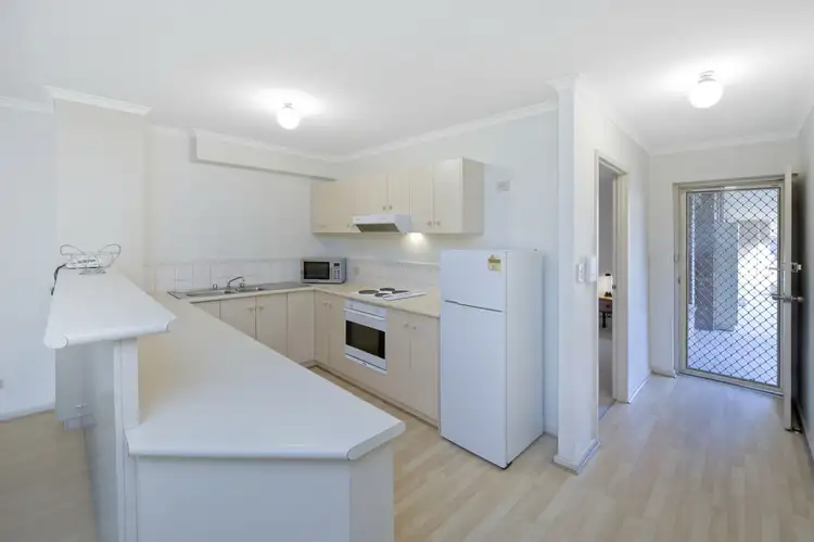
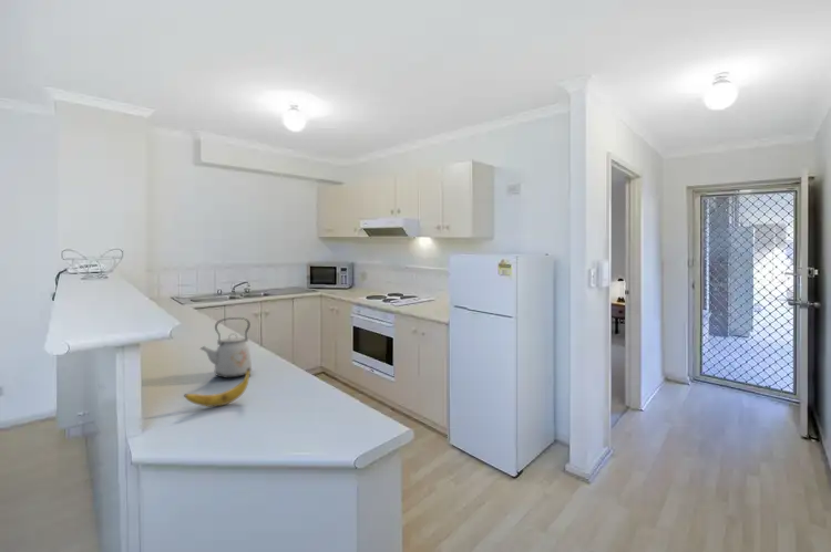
+ banana (220, 393)
+ kettle (226, 347)
